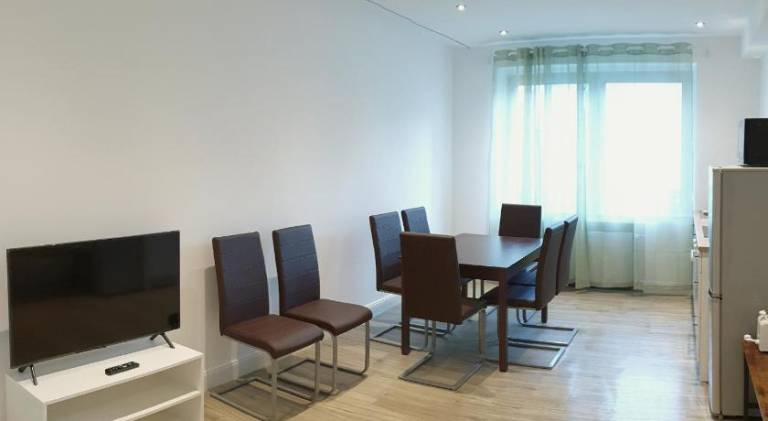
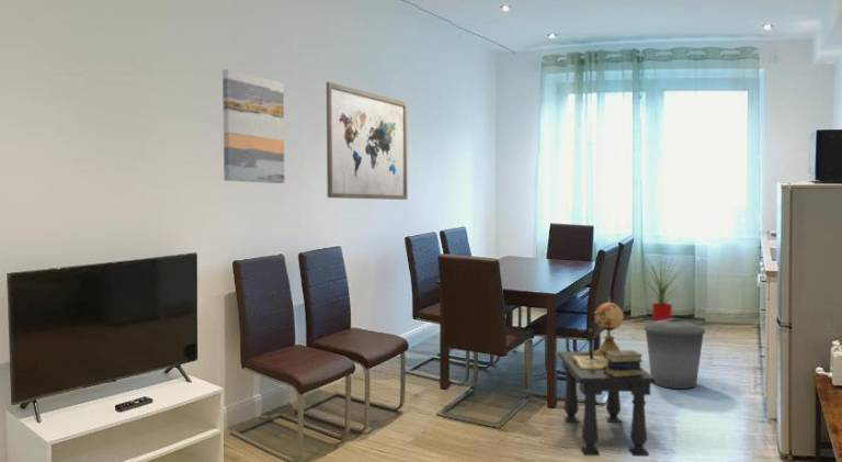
+ wall art (254, 128)
+ trash can (673, 350)
+ house plant (661, 291)
+ wall art (369, 146)
+ side table (602, 370)
